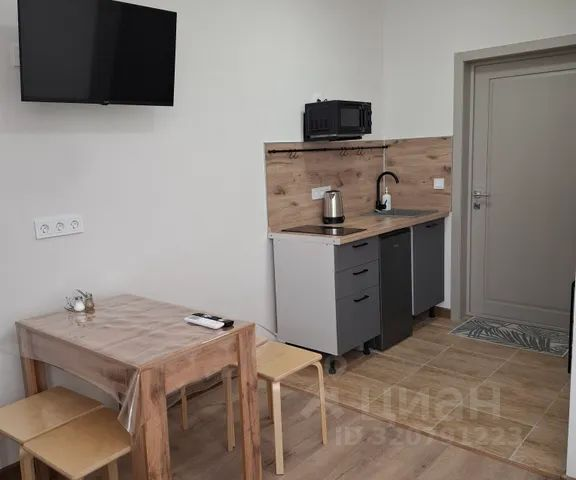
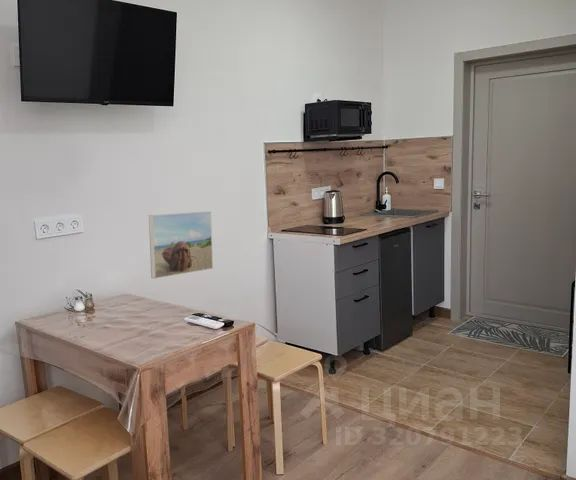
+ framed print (182, 243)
